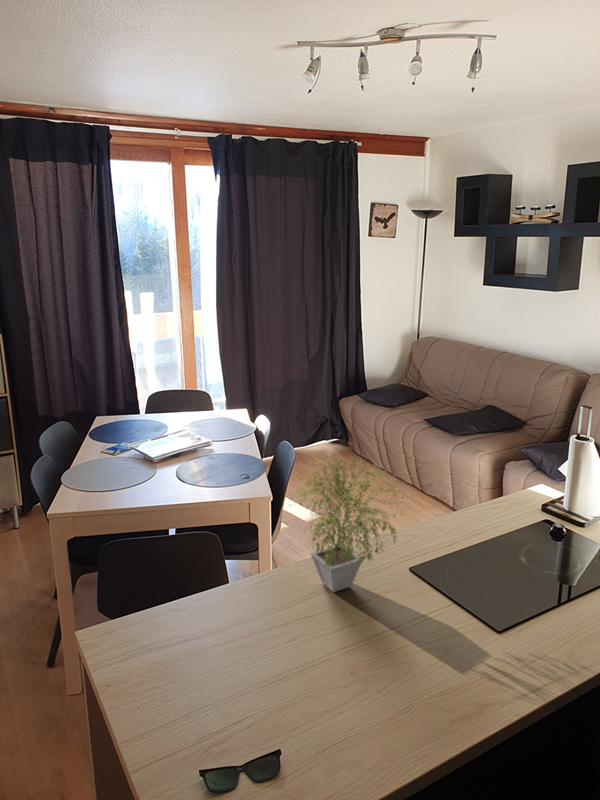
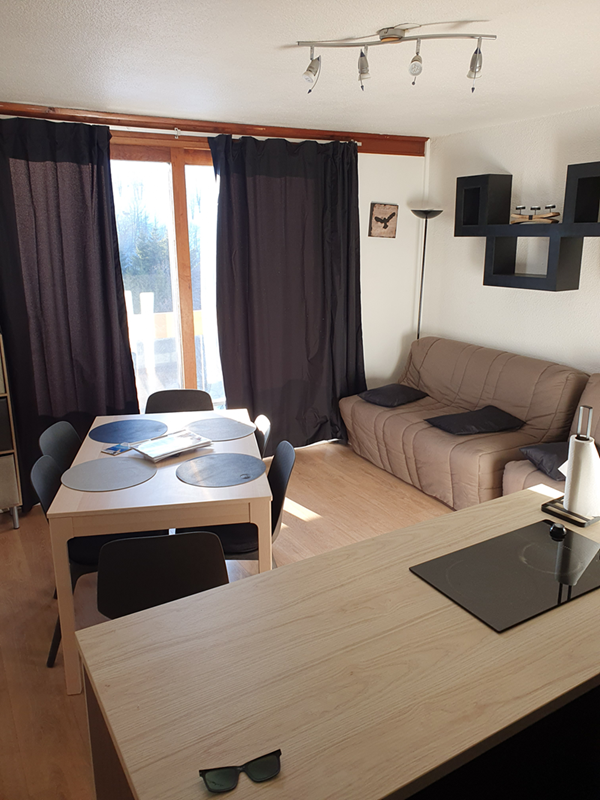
- potted plant (348, 518)
